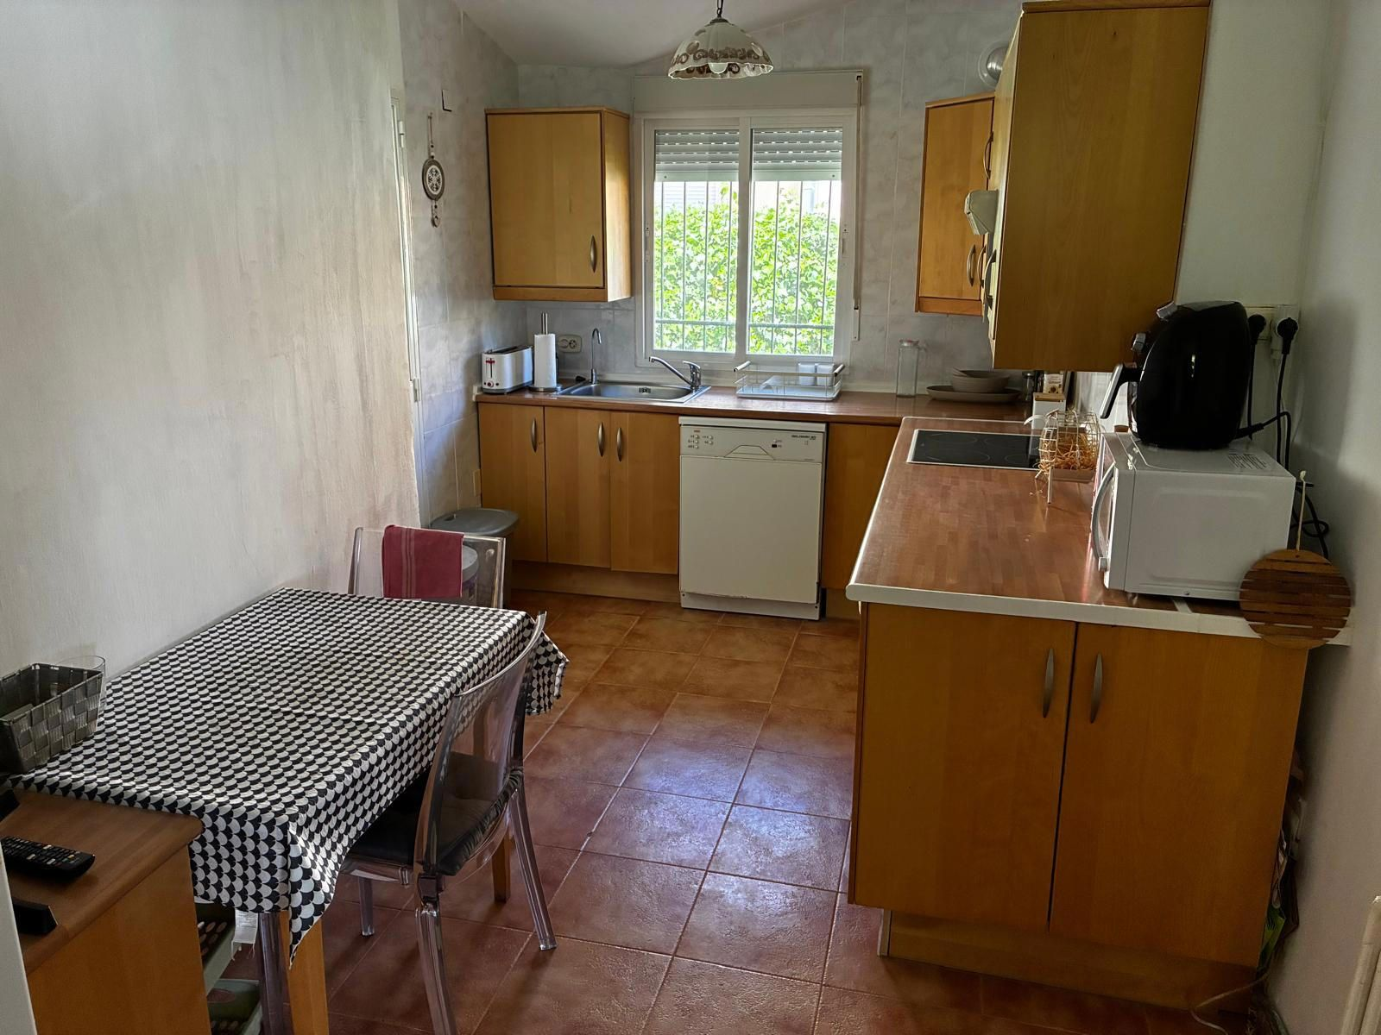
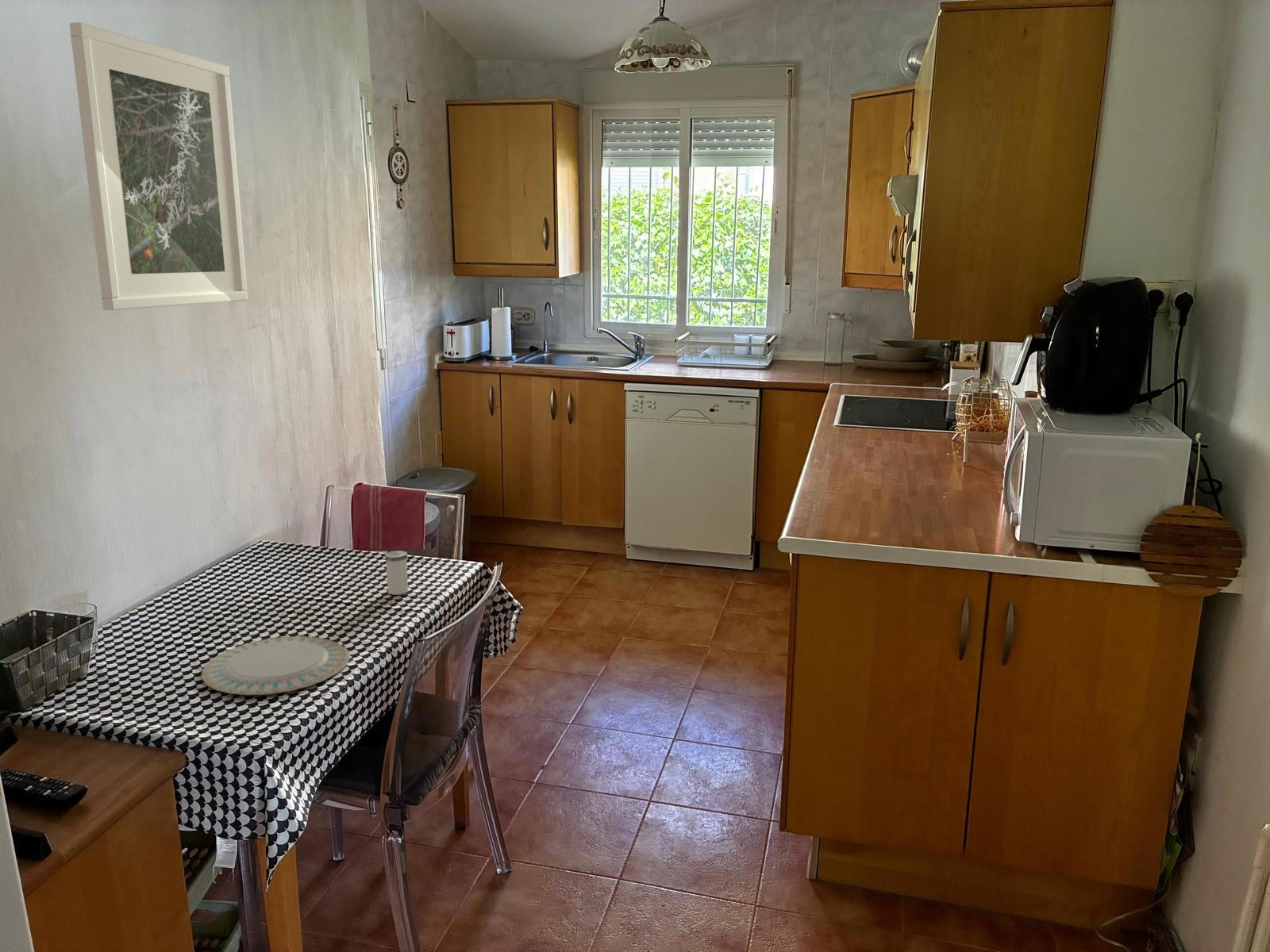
+ salt shaker (397, 572)
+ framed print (170, 179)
+ chinaware (277, 661)
